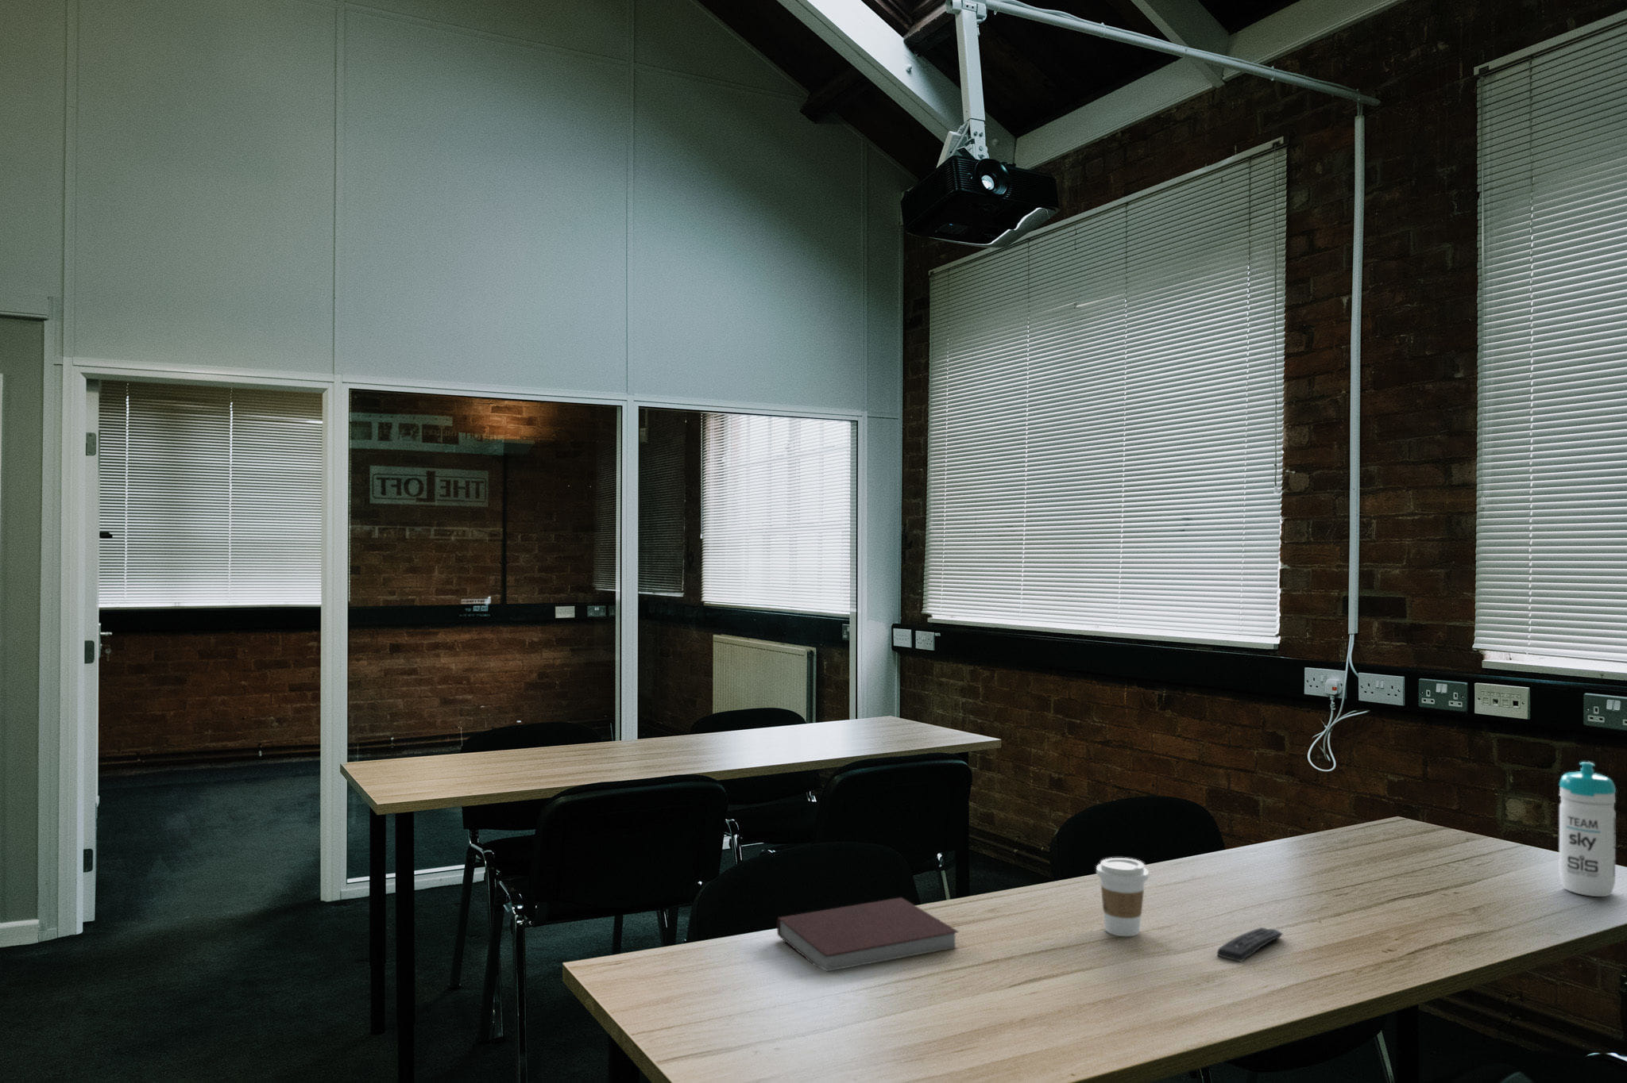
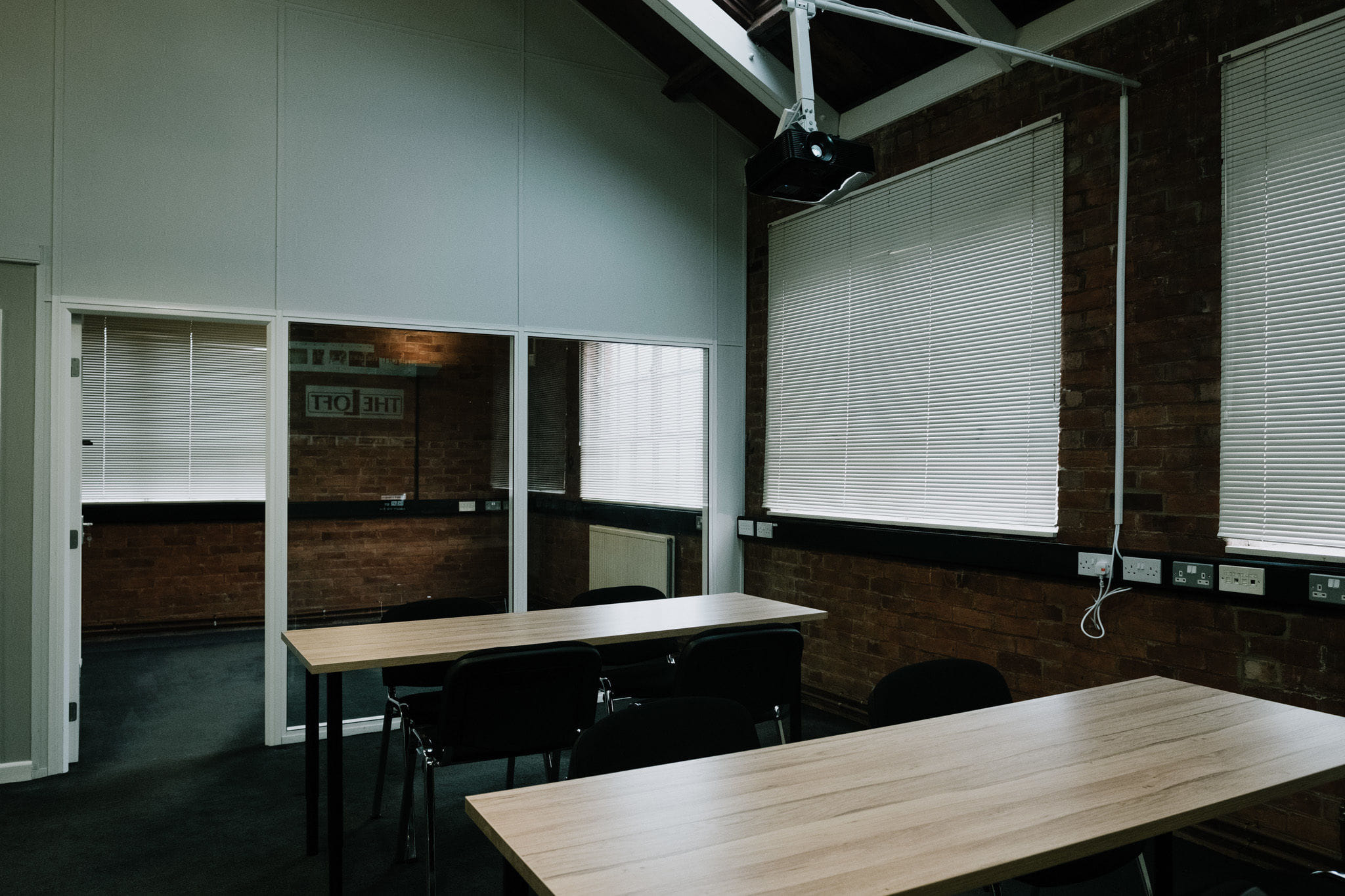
- remote control (1252, 942)
- coffee cup (1121, 897)
- water bottle (1587, 826)
- notebook (866, 933)
